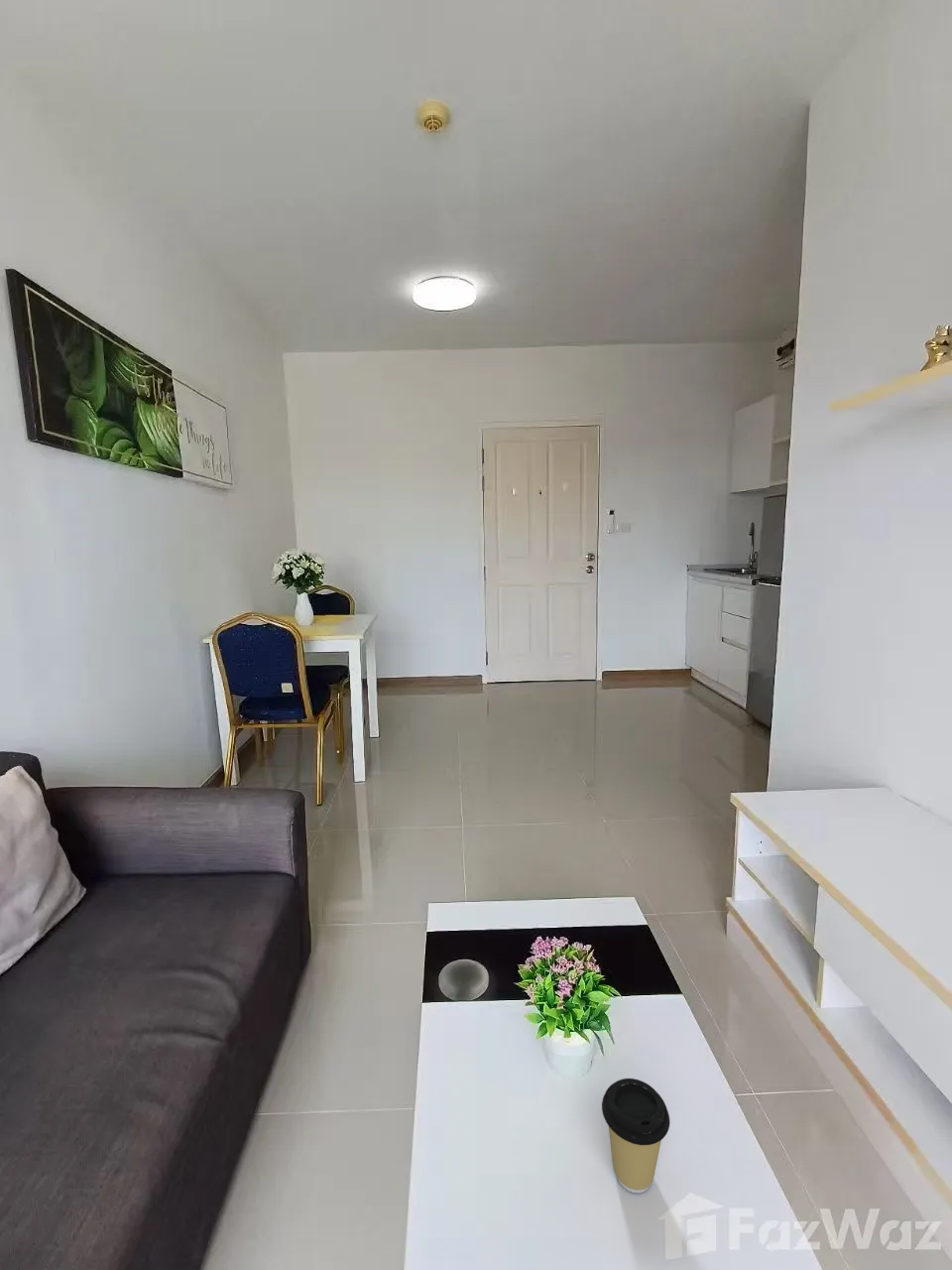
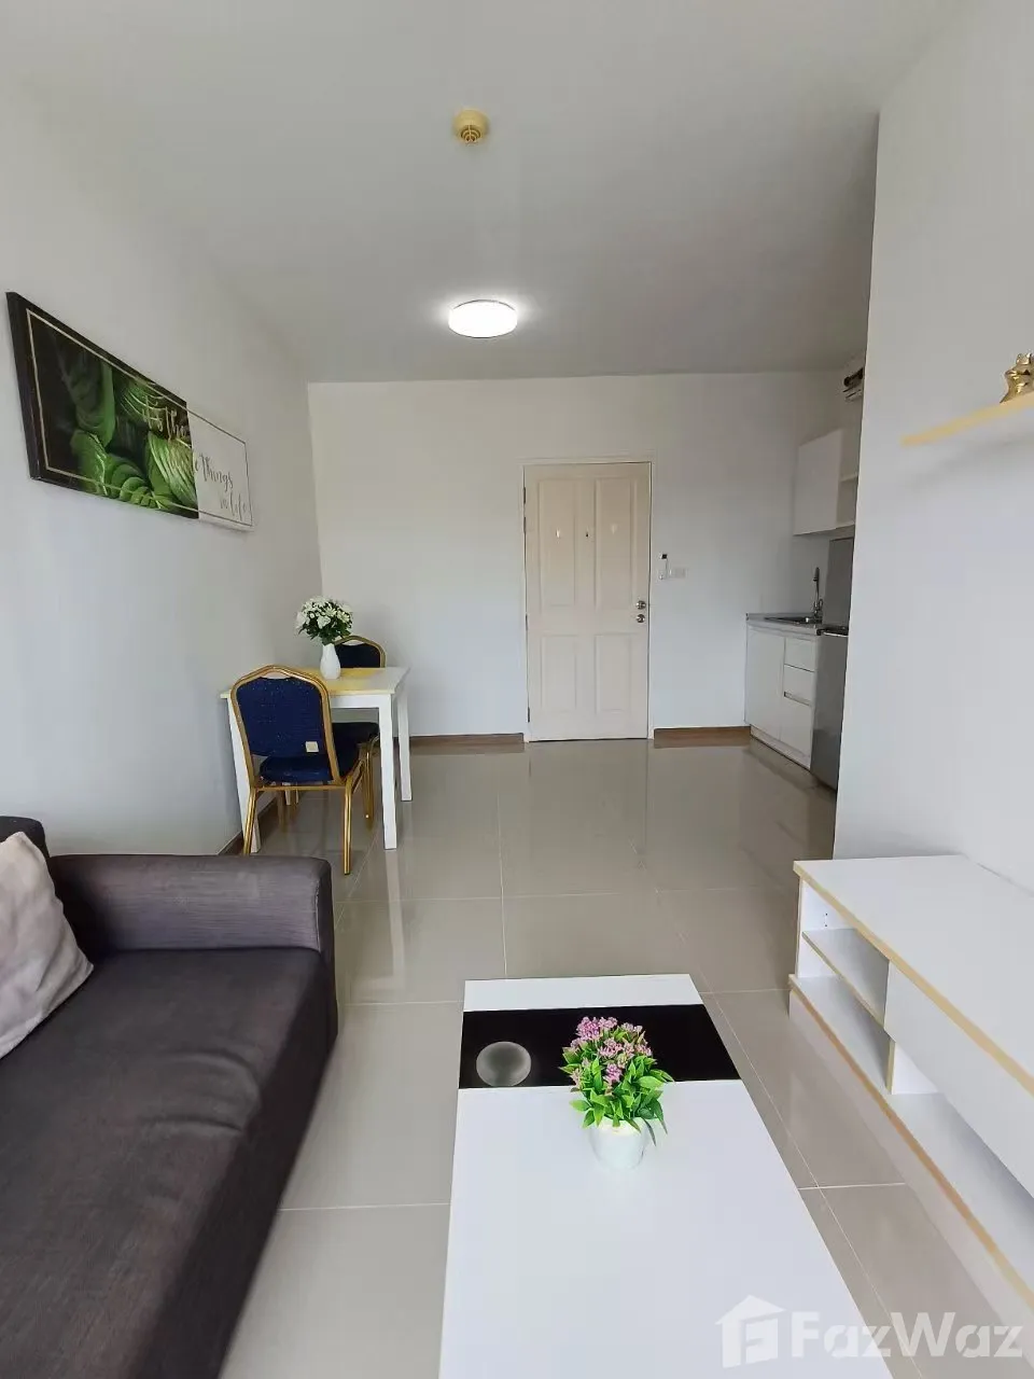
- coffee cup (634, 1137)
